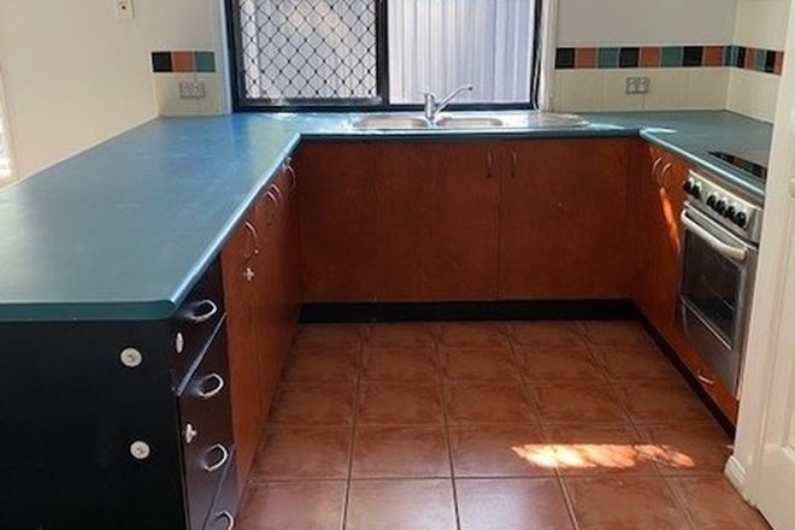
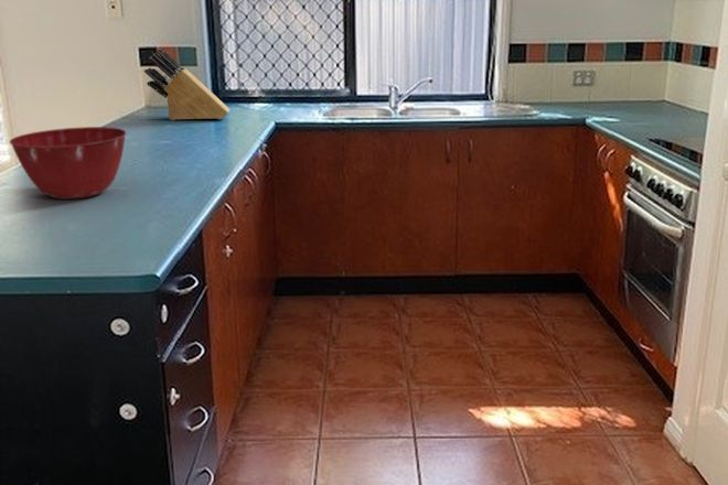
+ knife block (186, 84)
+ mixing bowl (72, 164)
